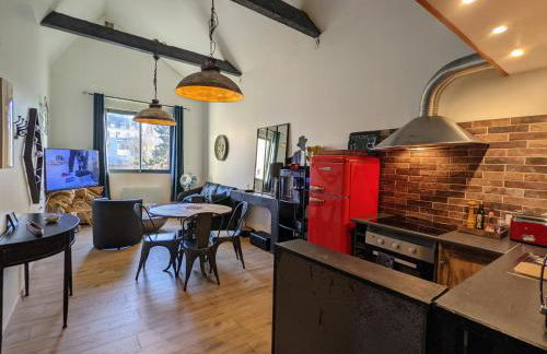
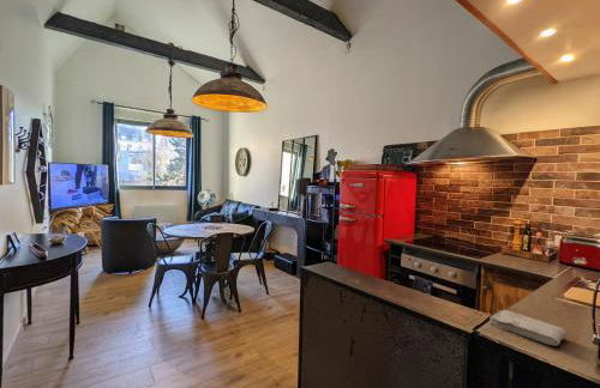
+ washcloth (526, 325)
